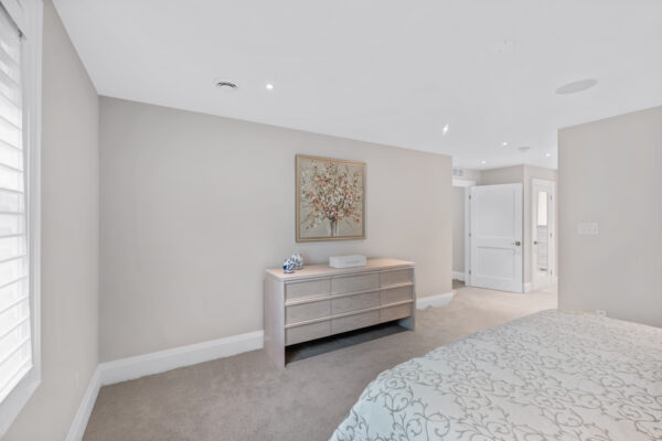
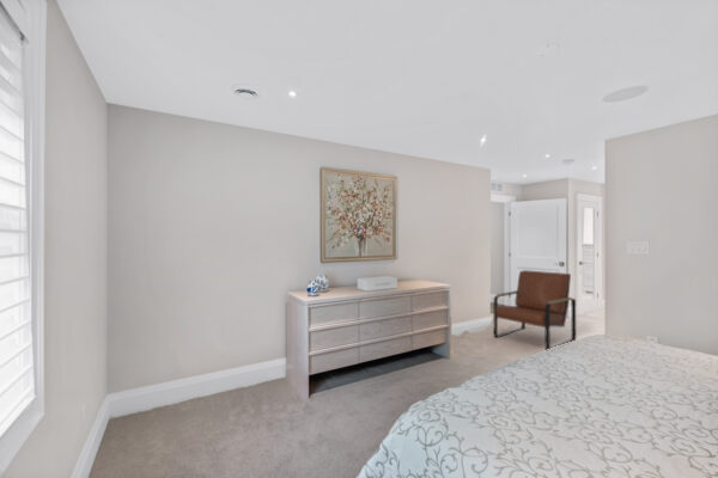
+ armchair (533, 306)
